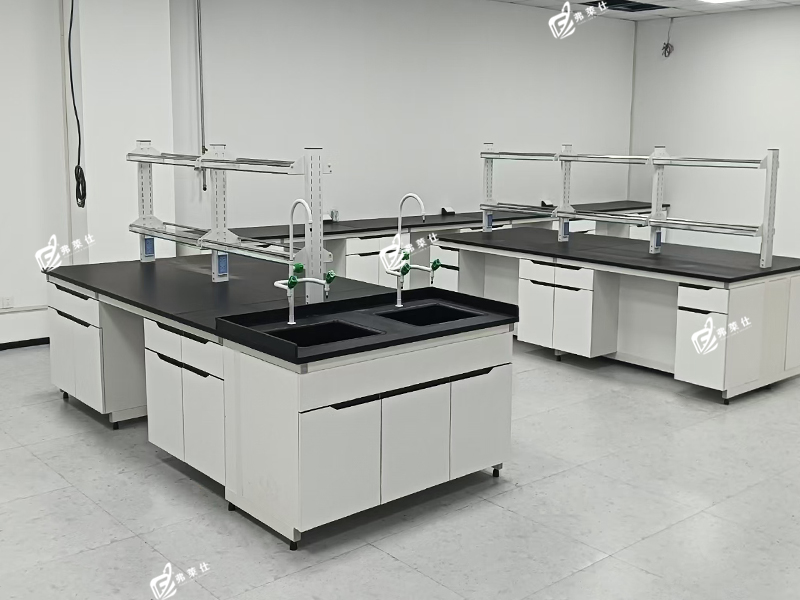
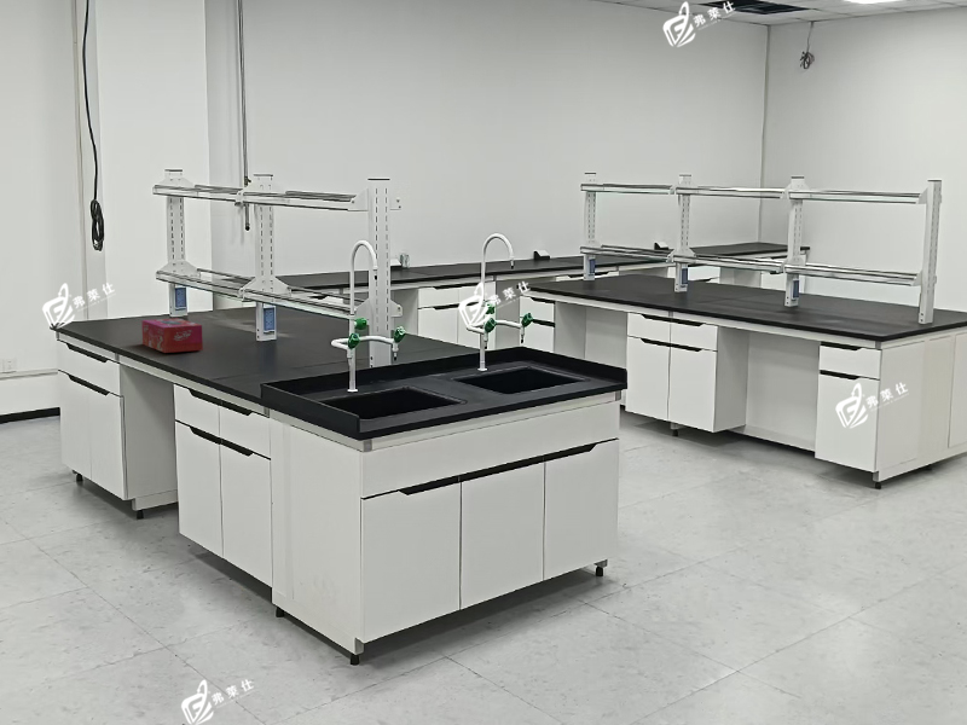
+ tissue box (172, 335)
